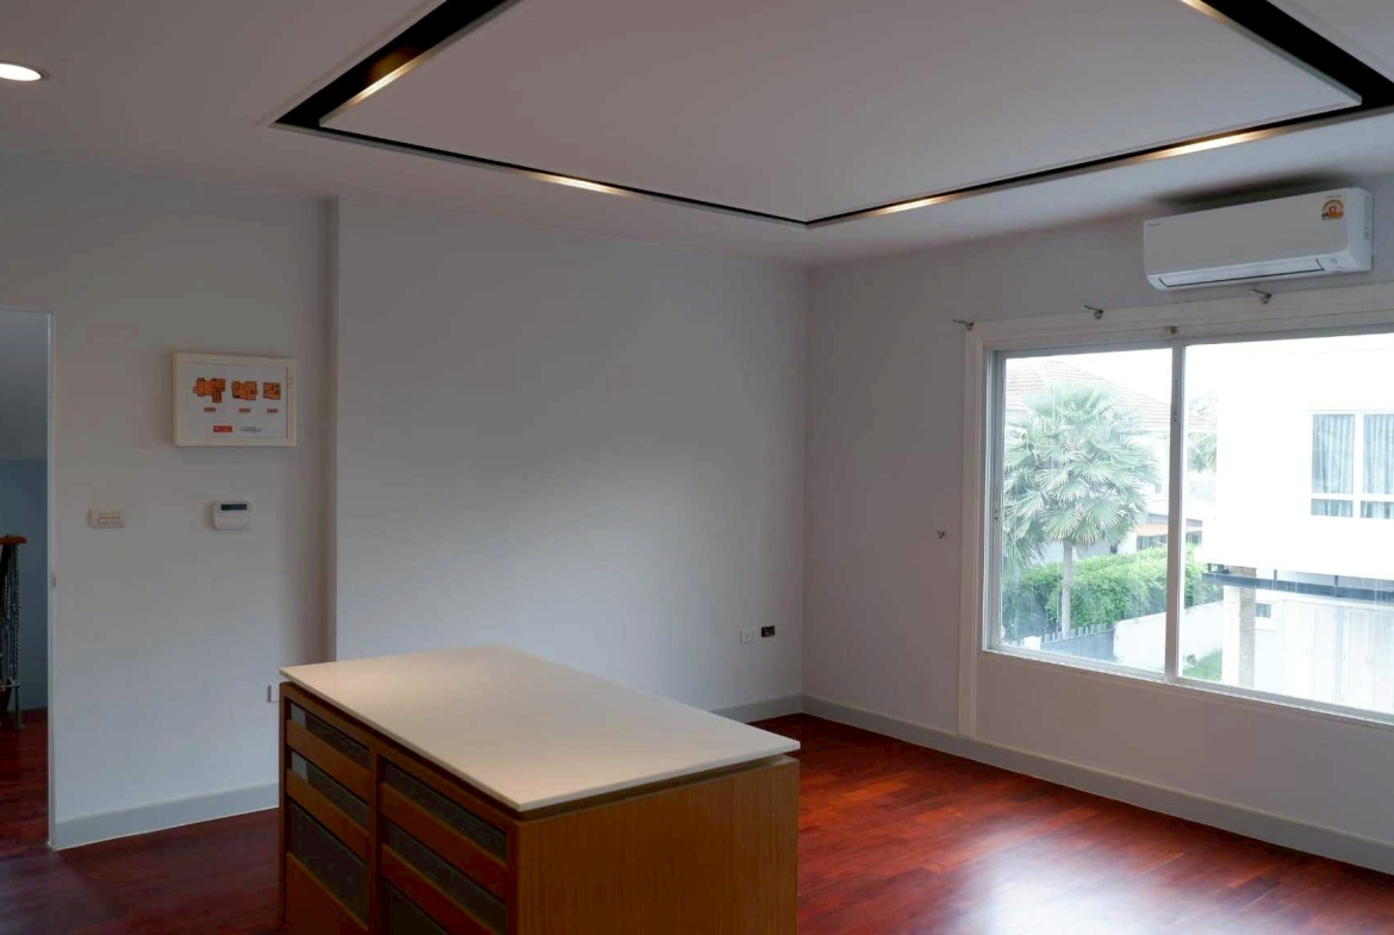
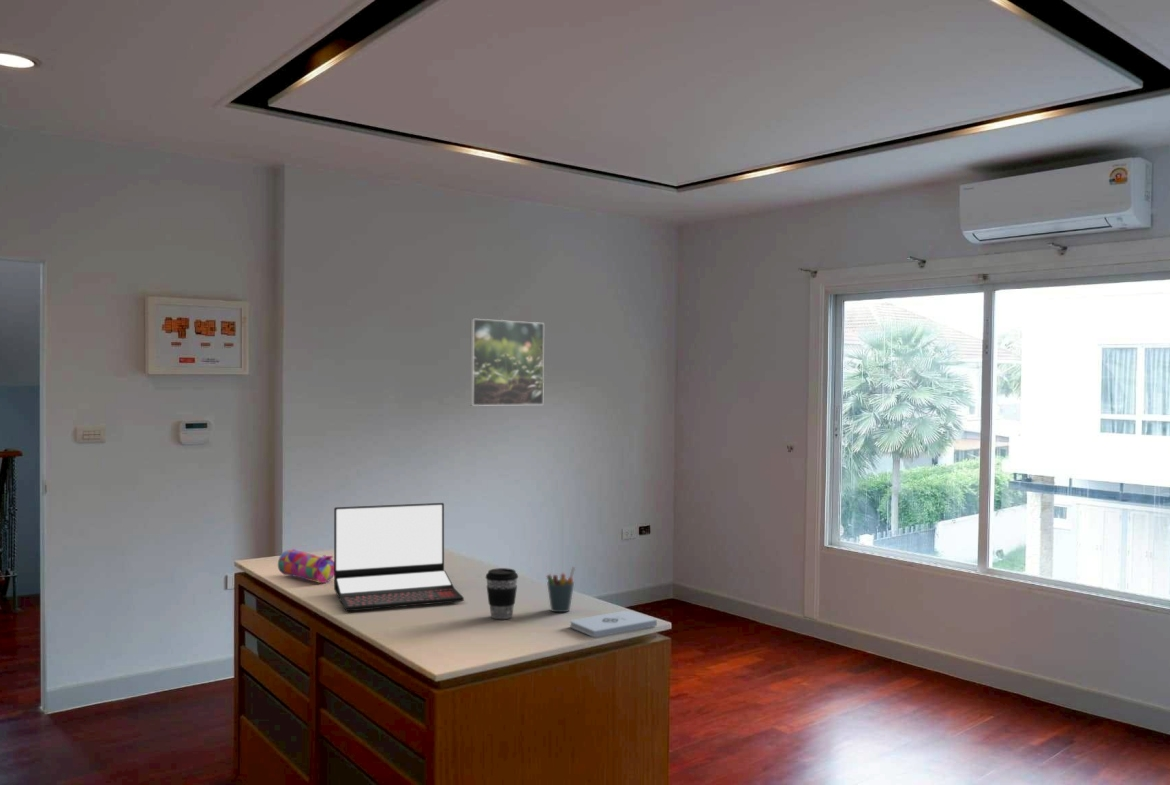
+ pencil case (307, 565)
+ laptop (397, 554)
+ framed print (508, 363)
+ notepad (612, 623)
+ coffee cup (501, 593)
+ pen holder (560, 588)
